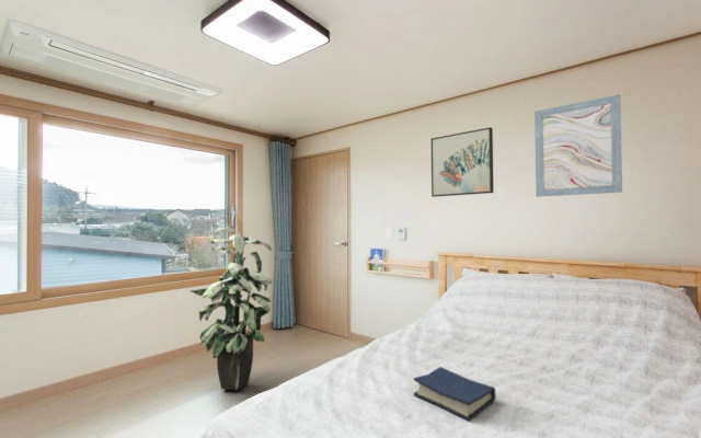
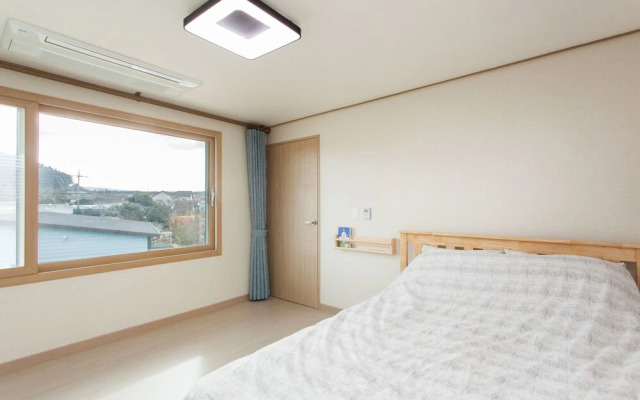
- wall art (460, 163)
- hardback book (453, 389)
- indoor plant (232, 304)
- wall art (575, 149)
